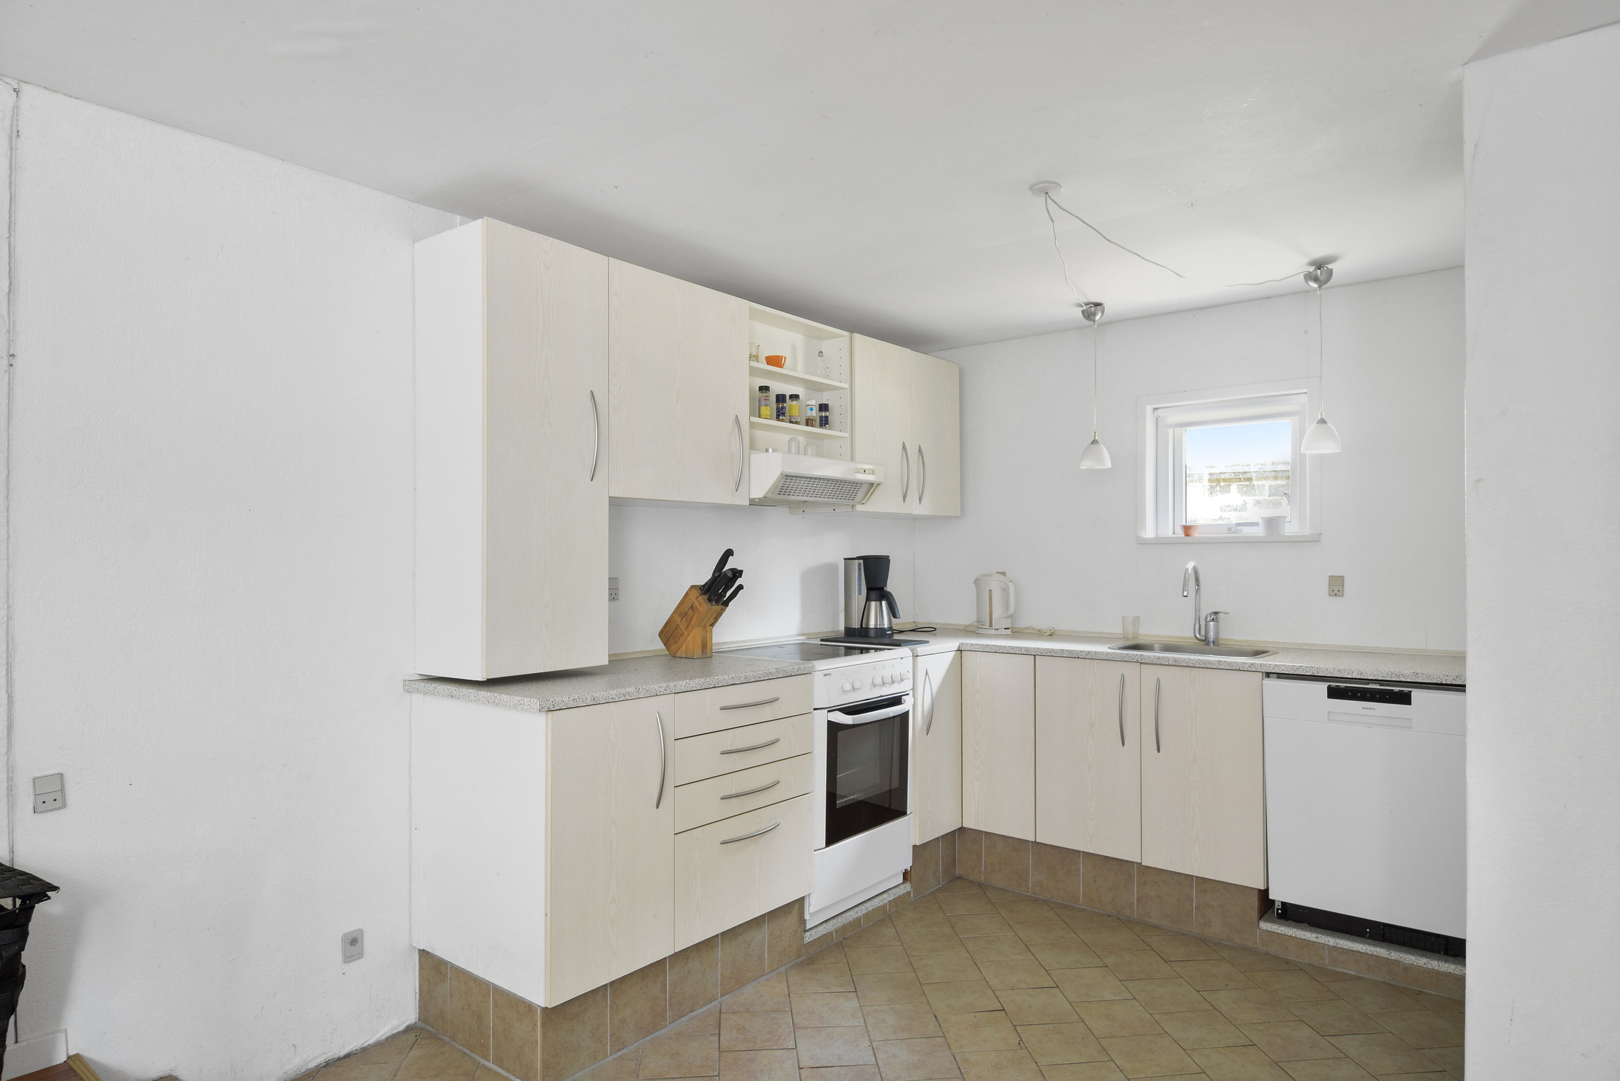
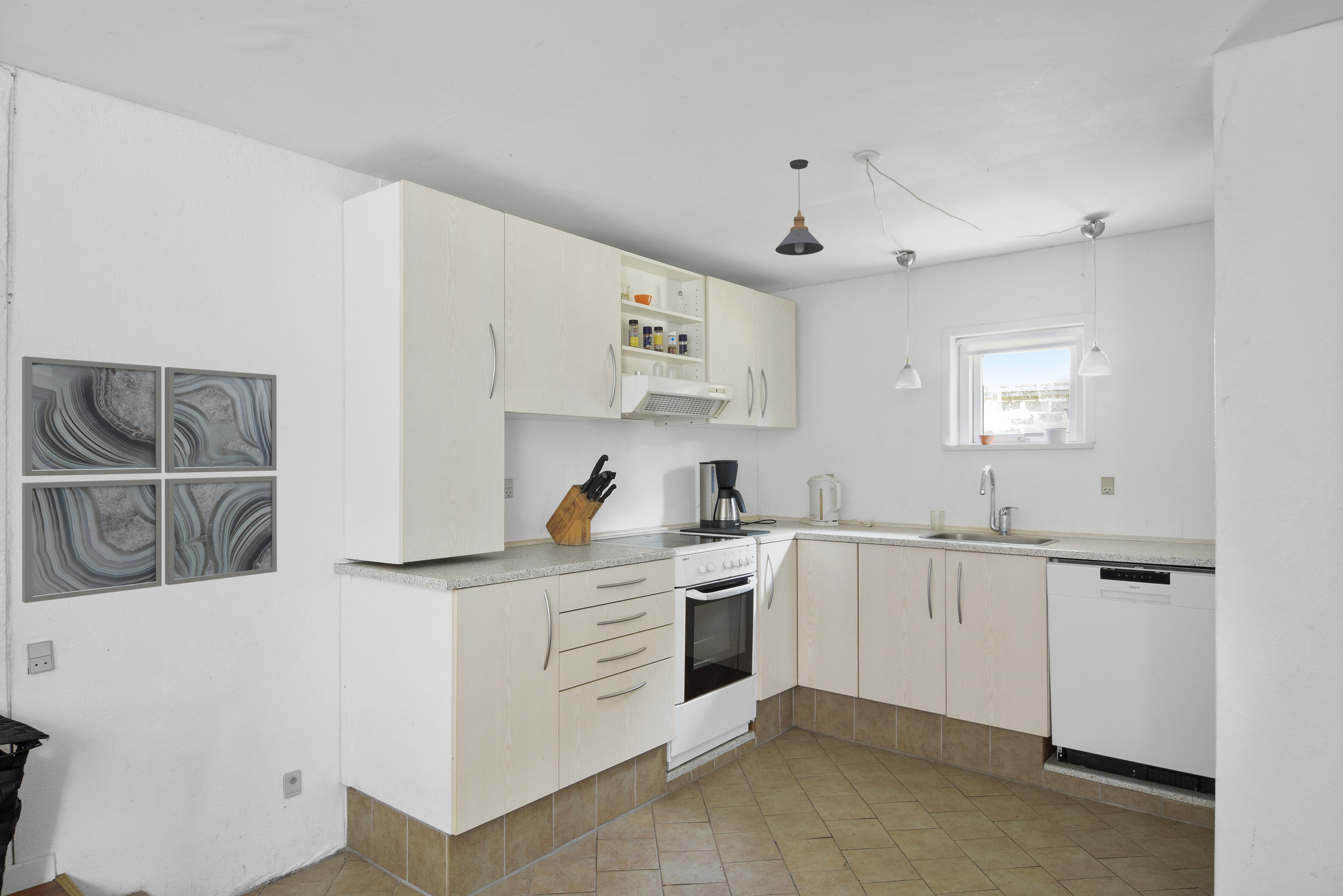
+ wall art (165, 479)
+ pendant light (799, 208)
